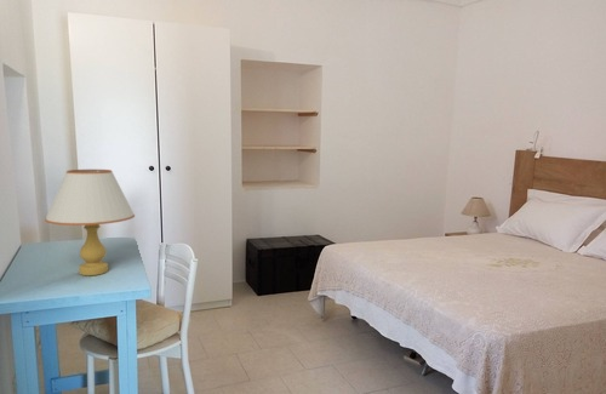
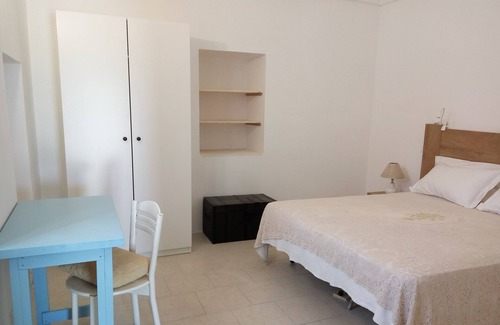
- table lamp (91, 222)
